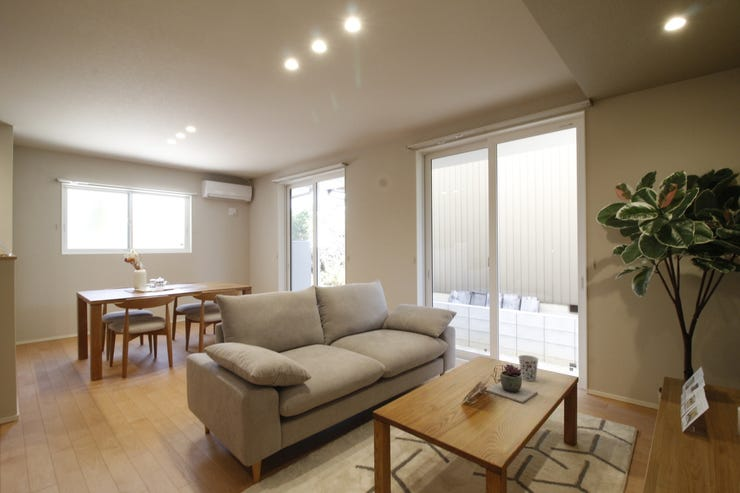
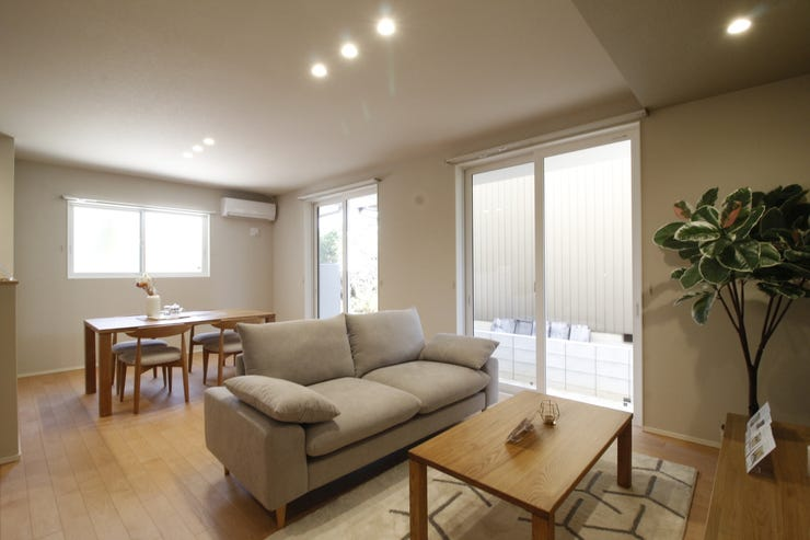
- cup (528, 368)
- succulent plant (511, 378)
